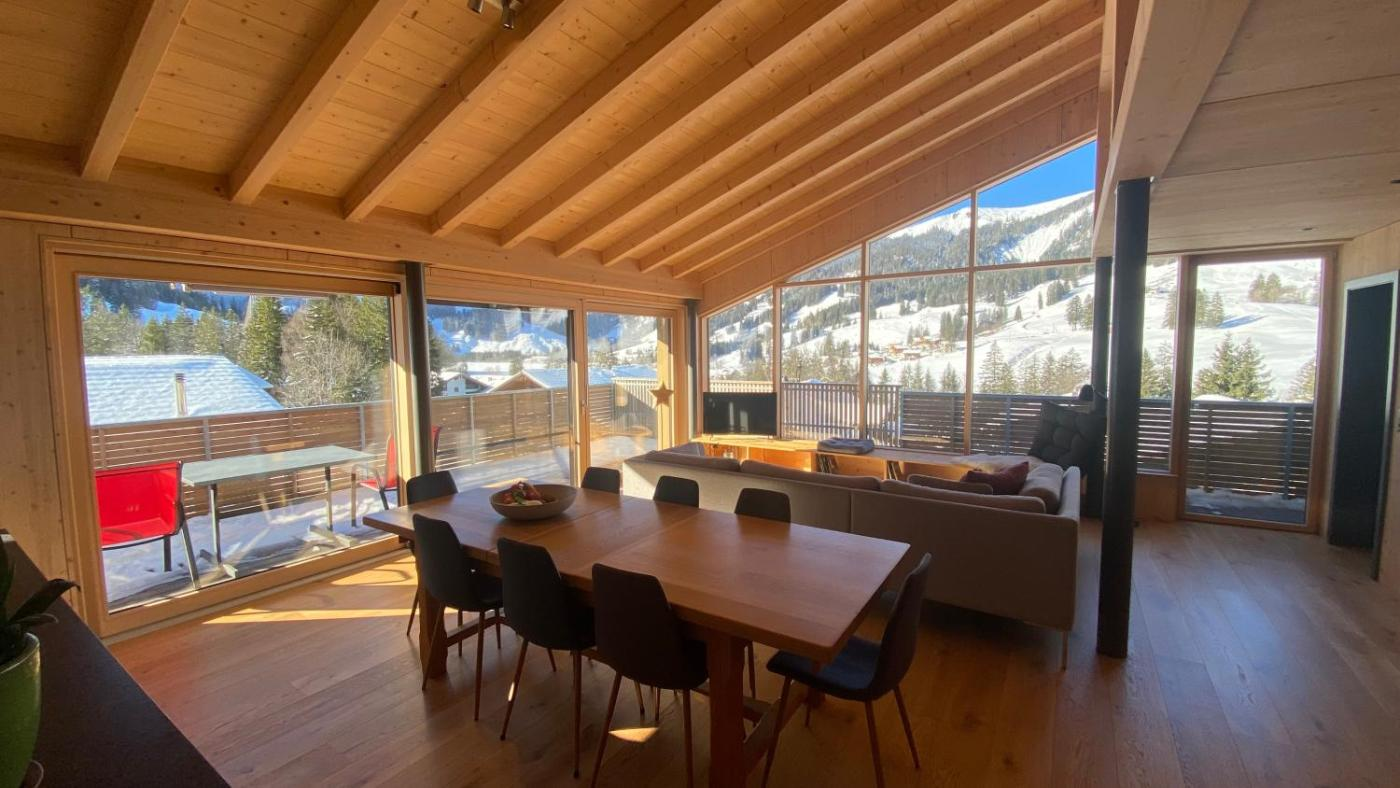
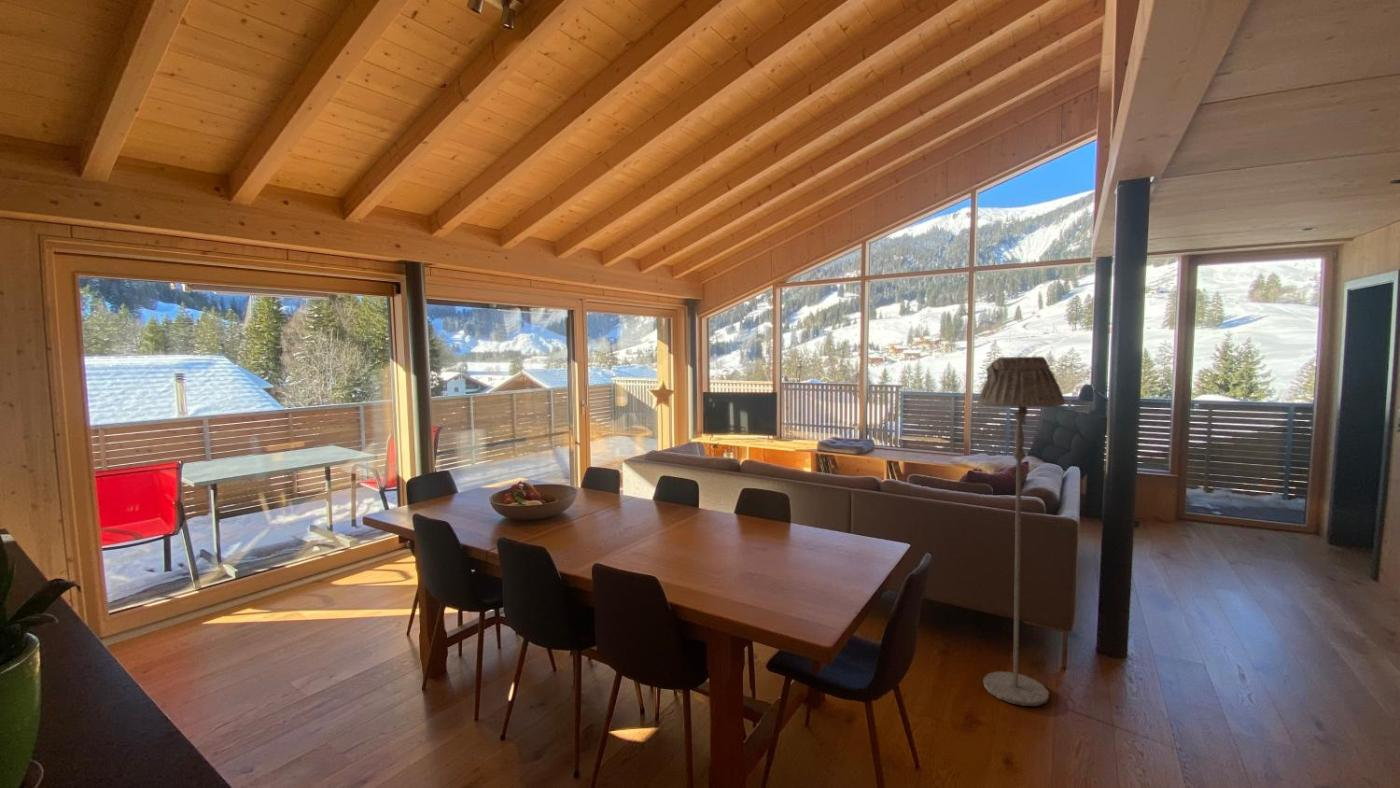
+ floor lamp (1018, 525)
